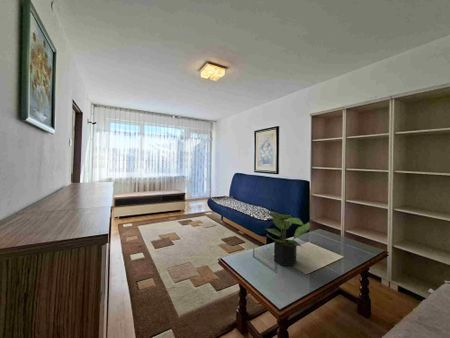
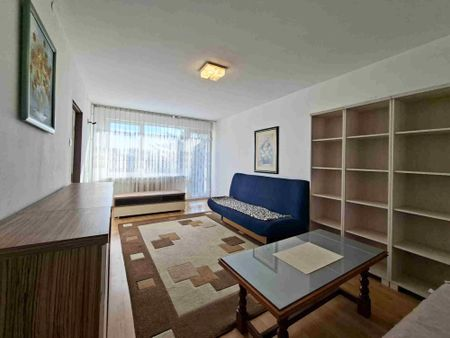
- potted plant (280, 234)
